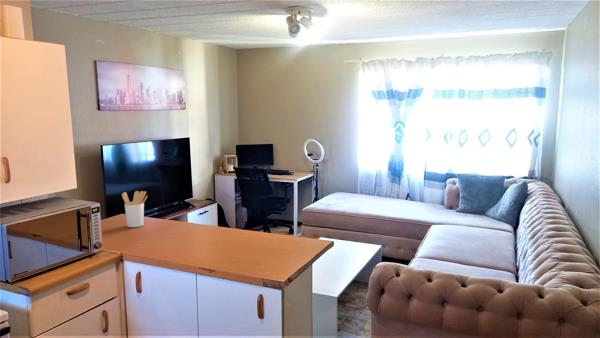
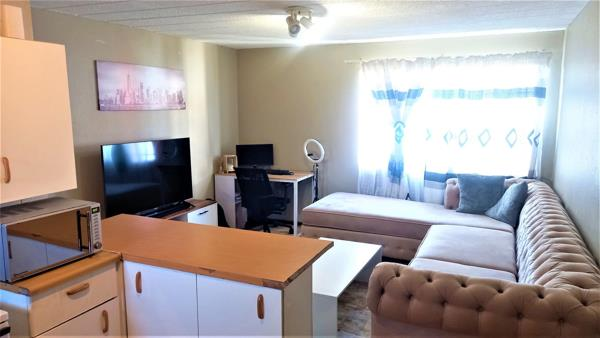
- utensil holder (136, 207)
